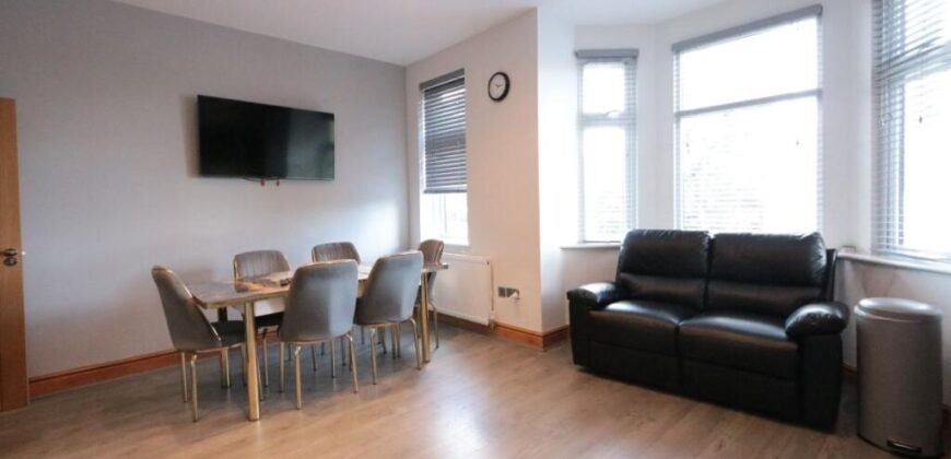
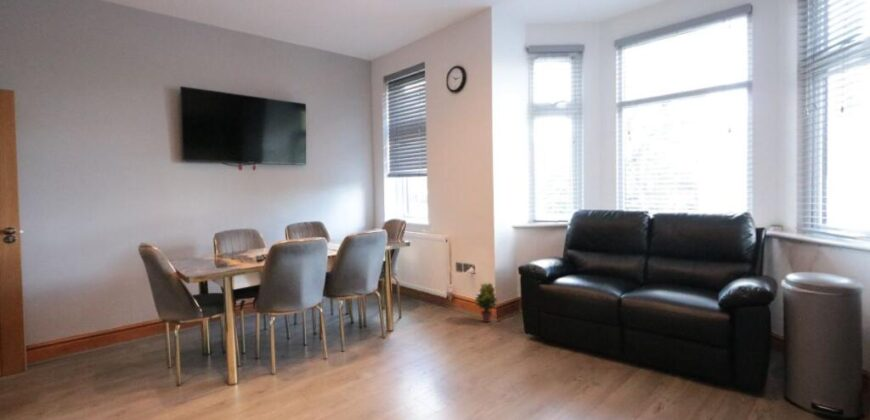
+ potted plant (486, 302)
